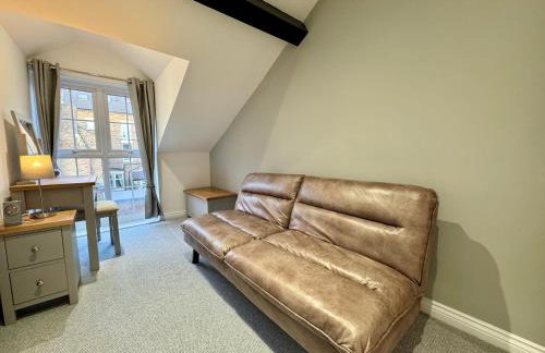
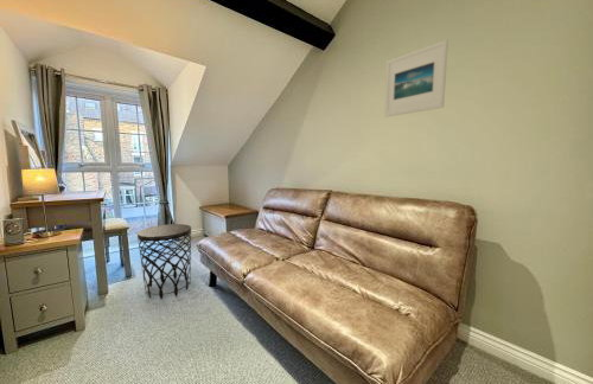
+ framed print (413, 82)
+ side table (167, 258)
